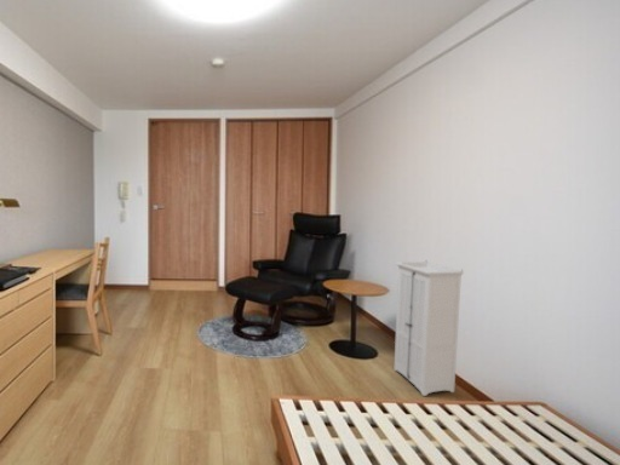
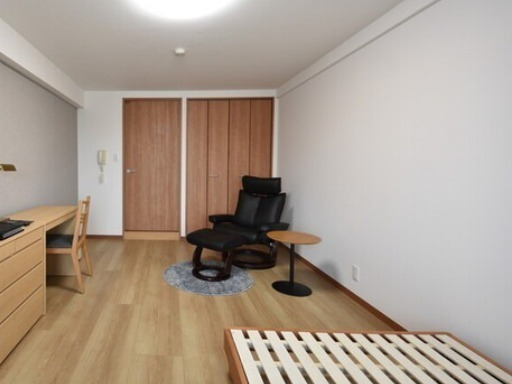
- storage cabinet (424, 322)
